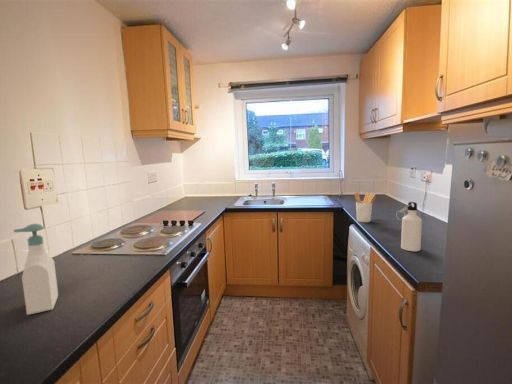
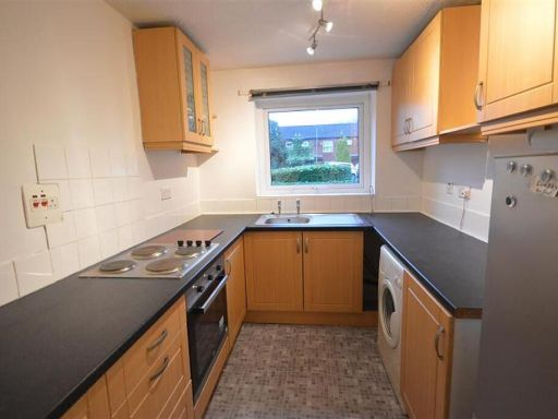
- water bottle (407, 224)
- soap bottle (35, 265)
- utensil holder (365, 206)
